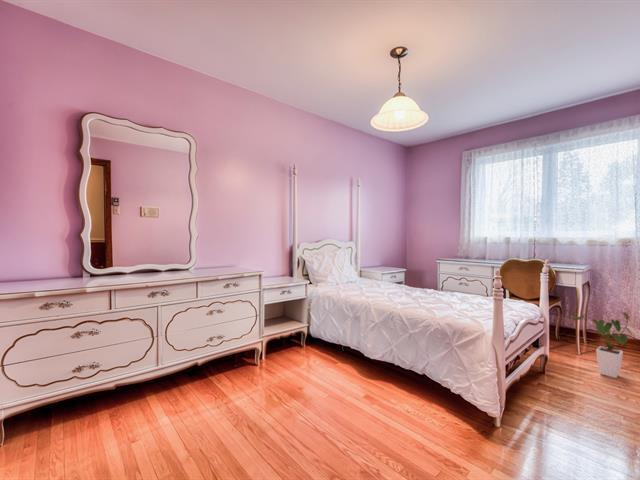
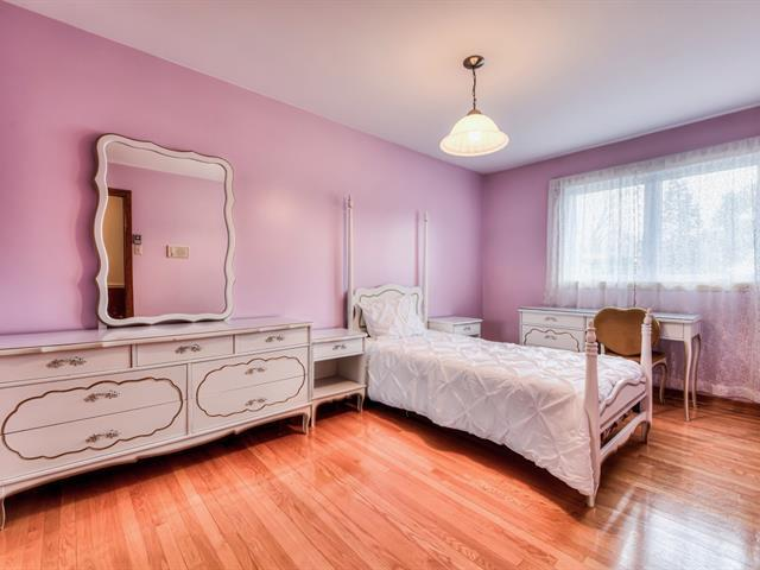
- house plant (604, 341)
